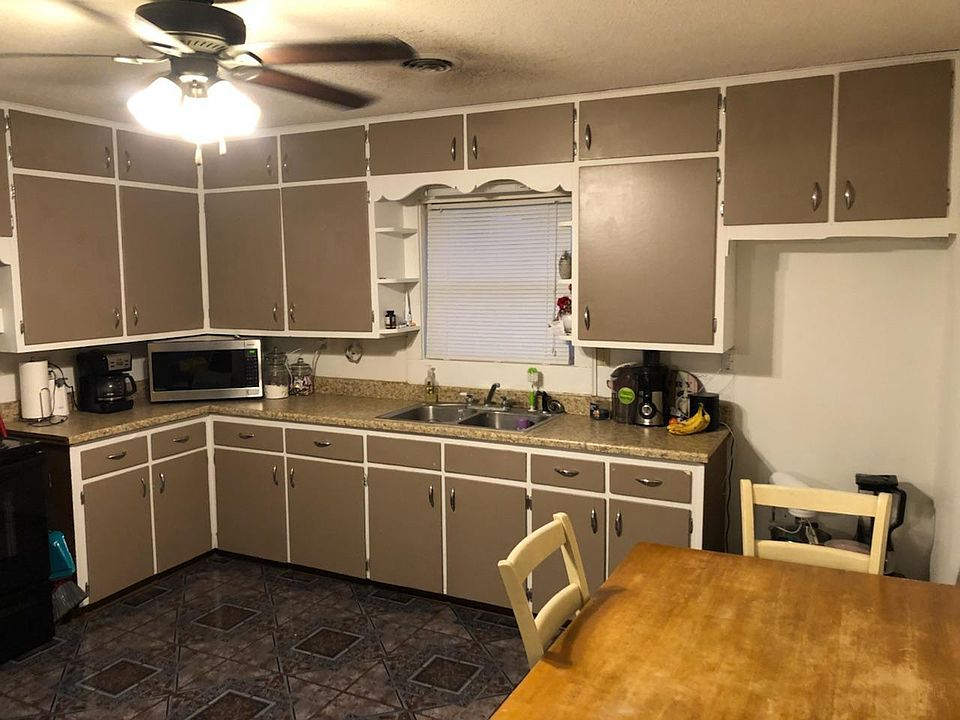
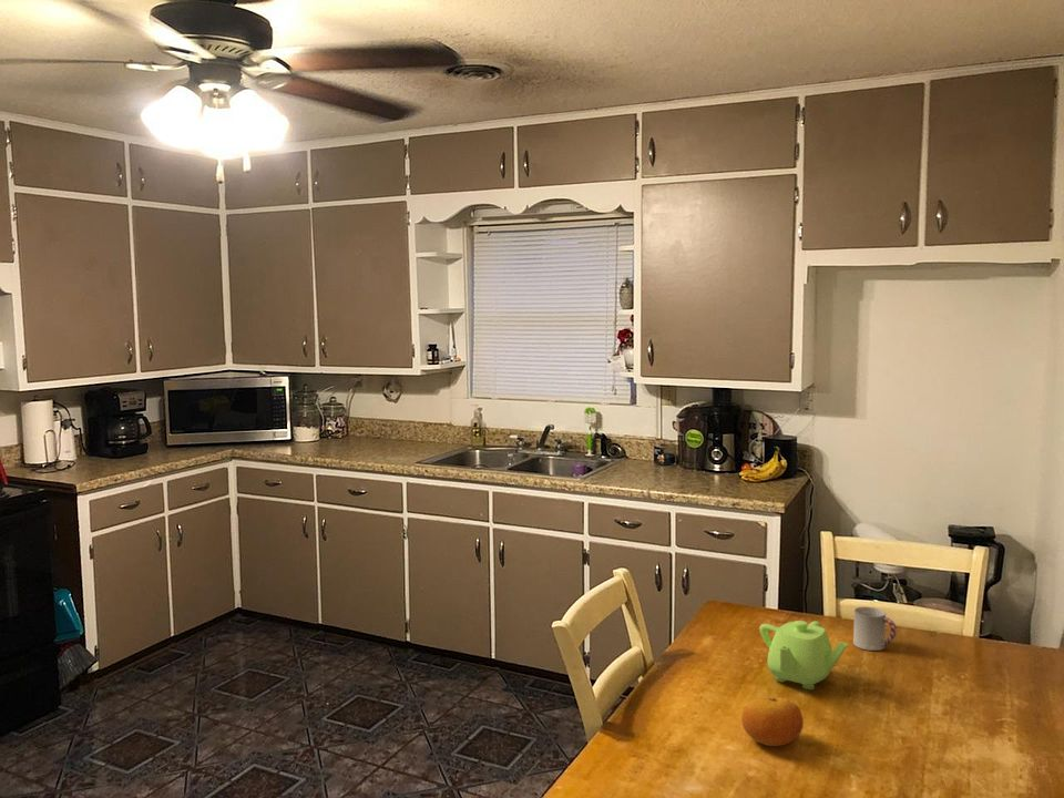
+ teapot (801, 651)
+ fruit (771, 719)
+ cup (874, 630)
